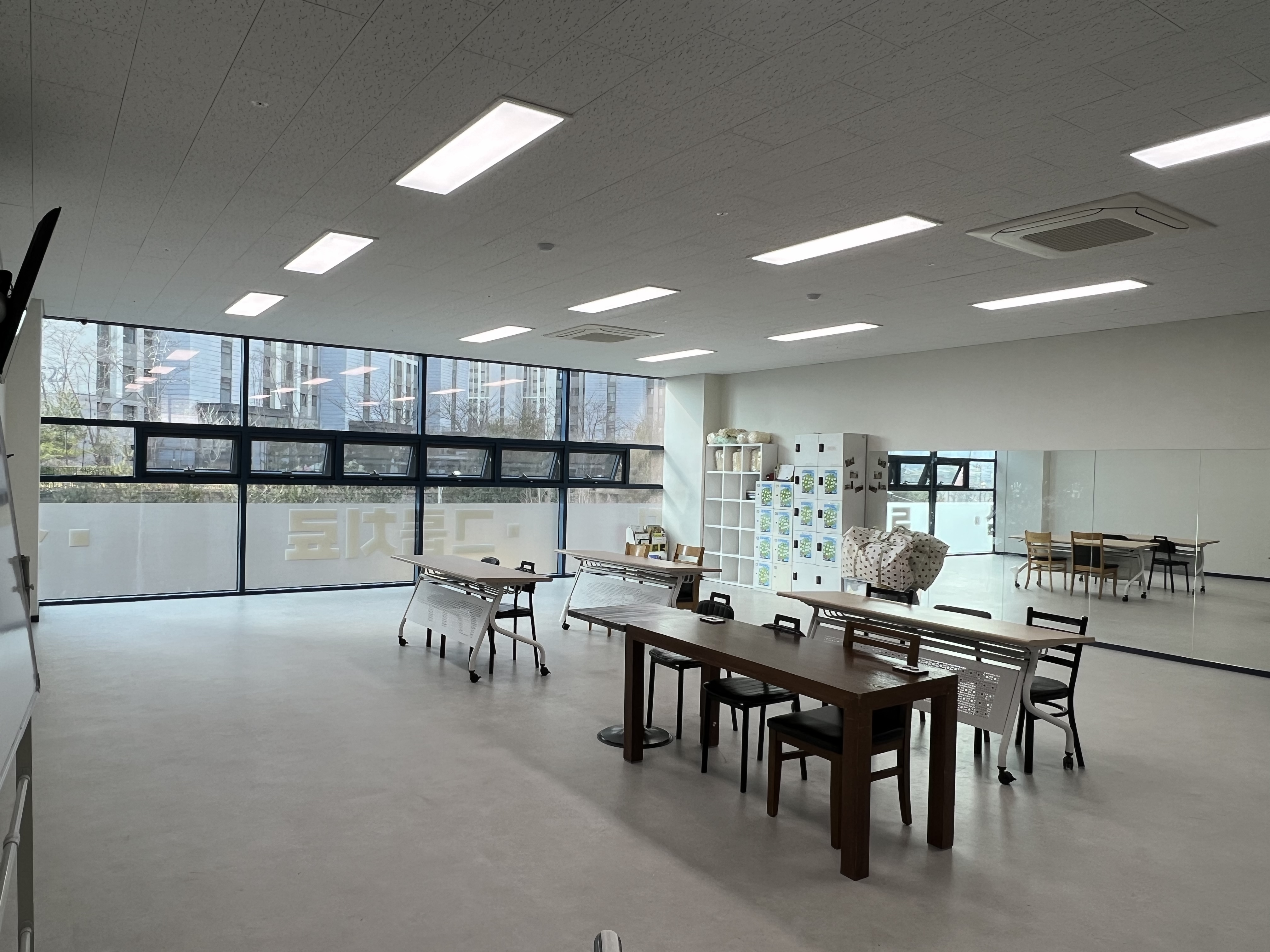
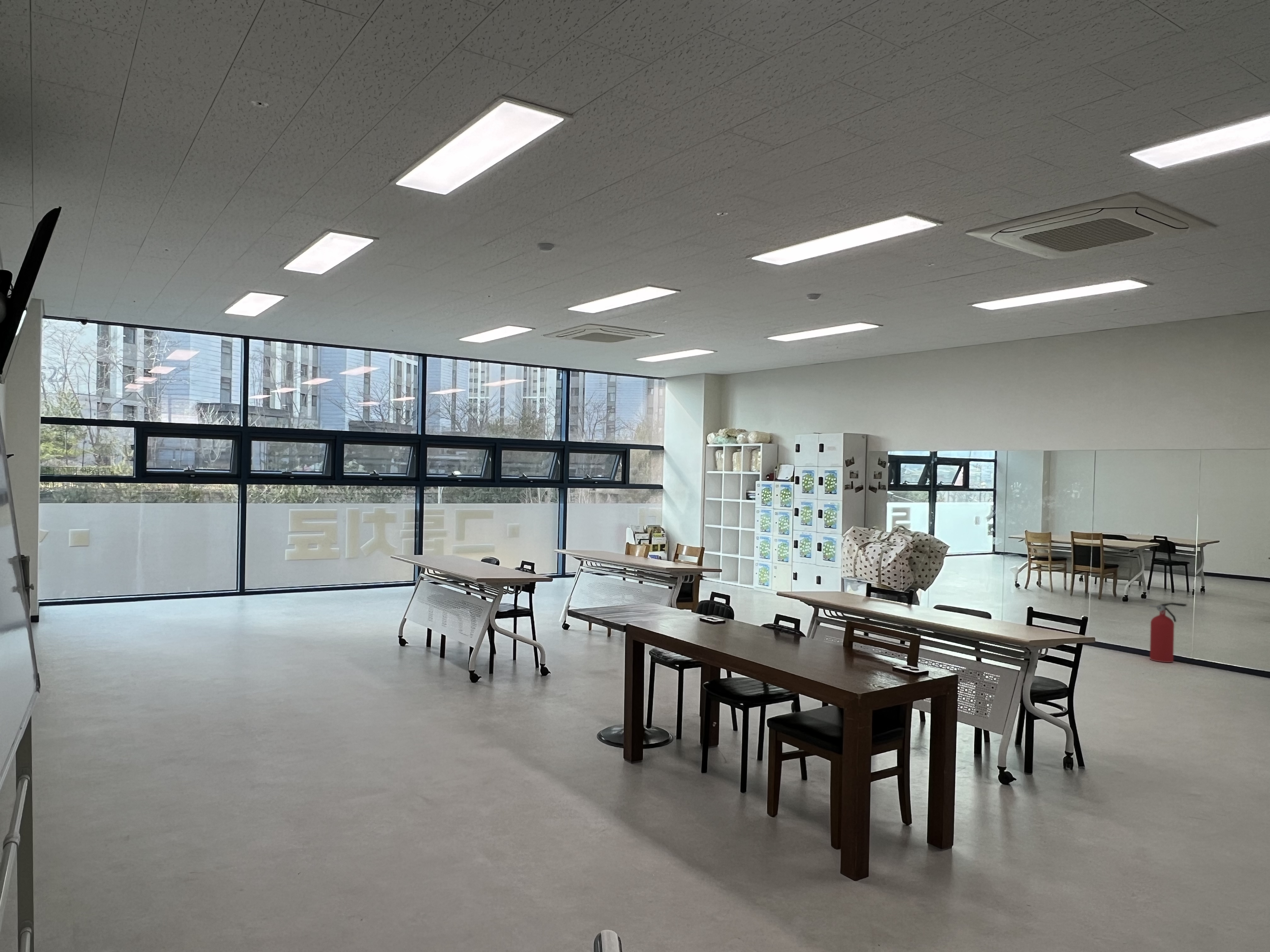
+ fire extinguisher (1166, 632)
